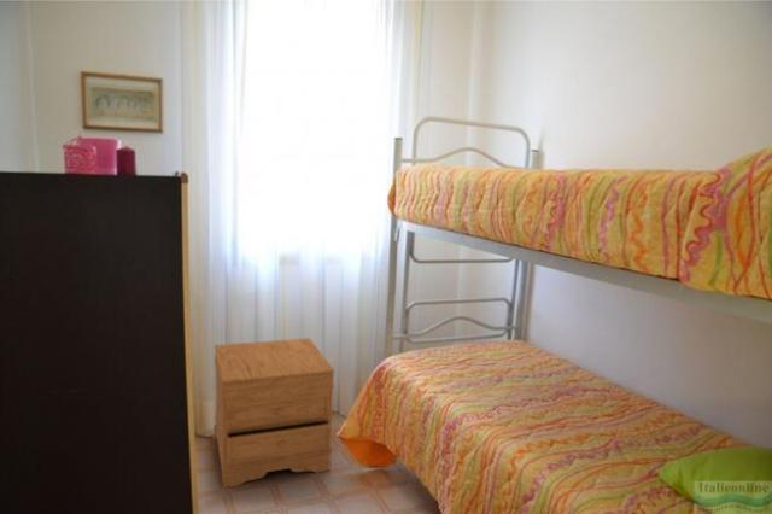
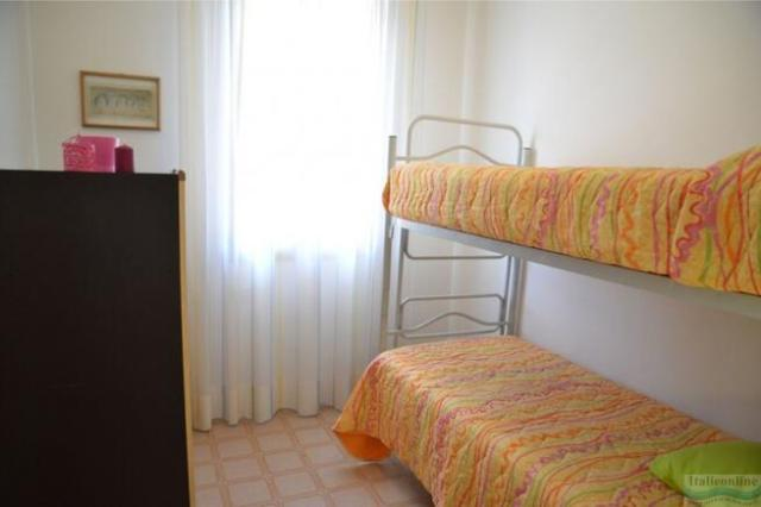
- nightstand (271, 408)
